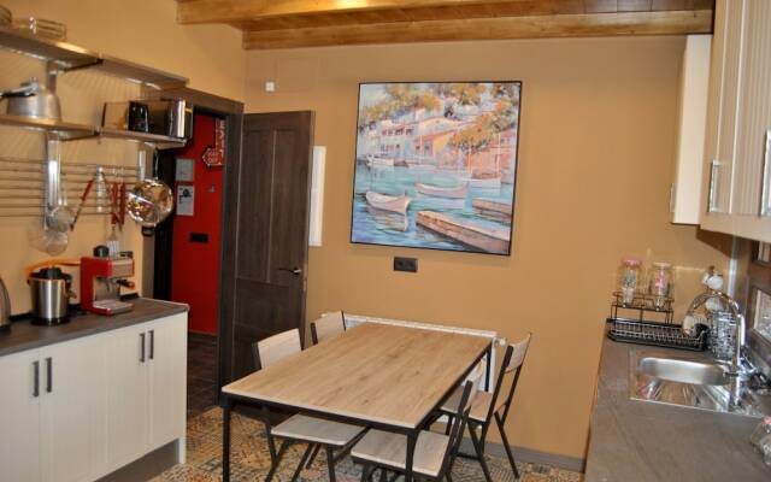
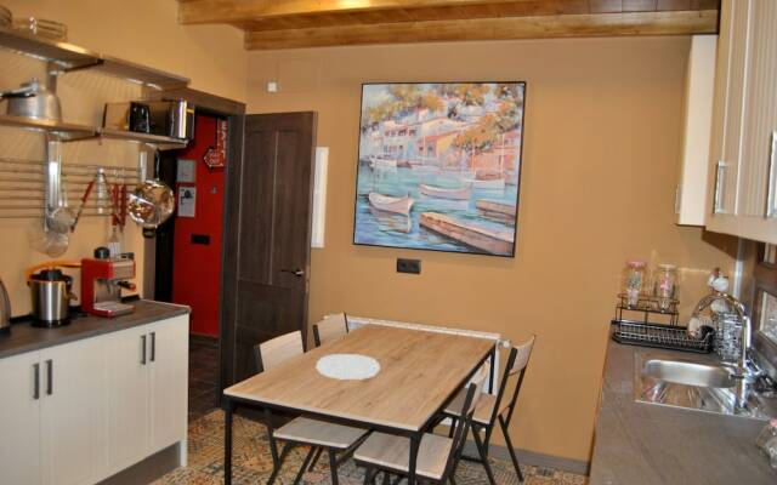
+ plate (347, 366)
